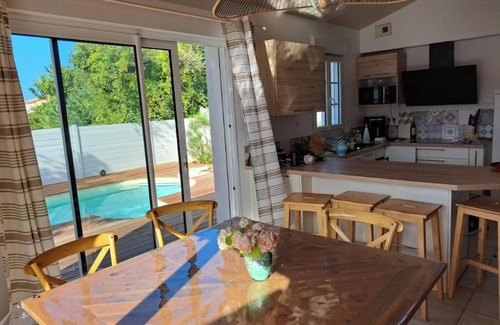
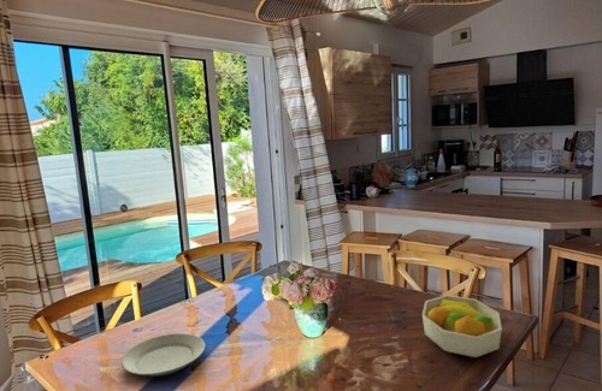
+ fruit bowl (460, 320)
+ plate (164, 356)
